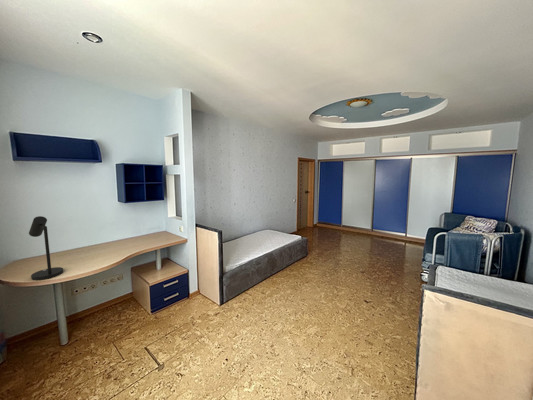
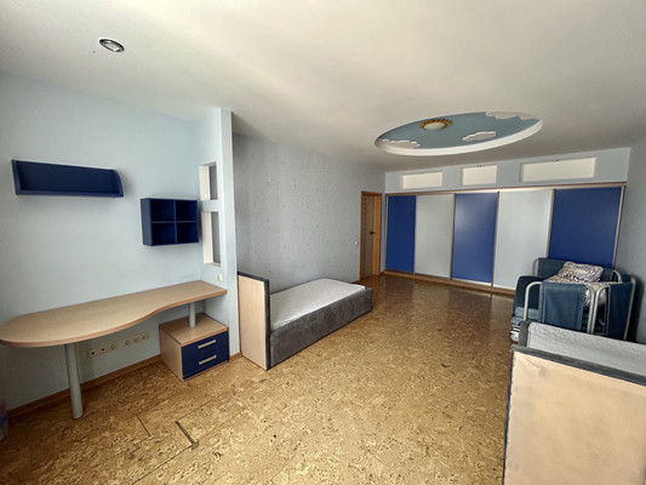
- desk lamp (45, 245)
